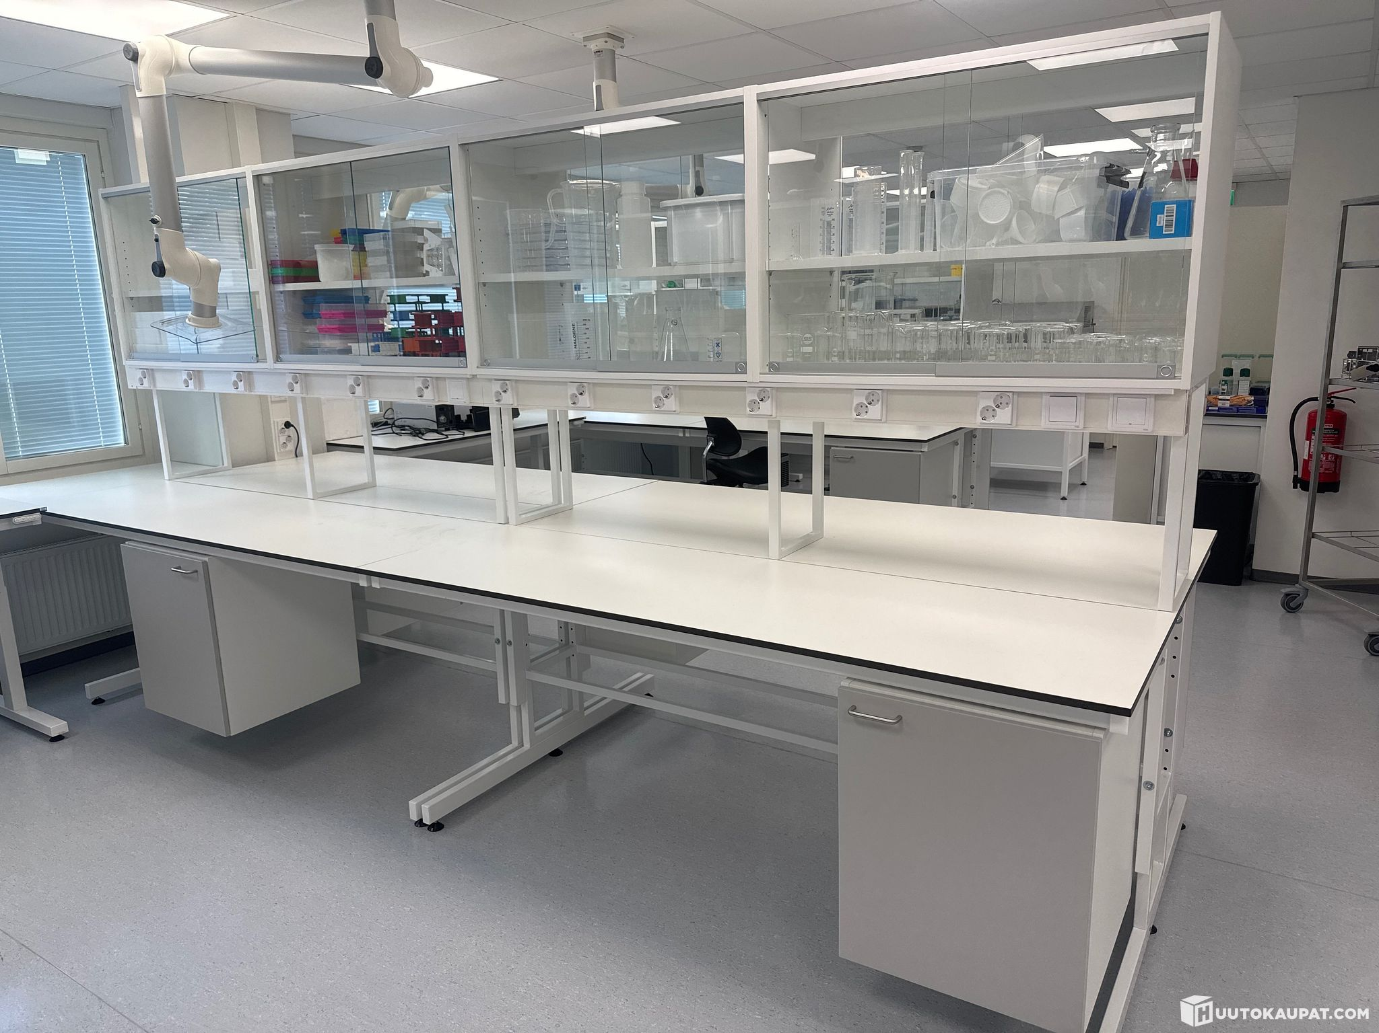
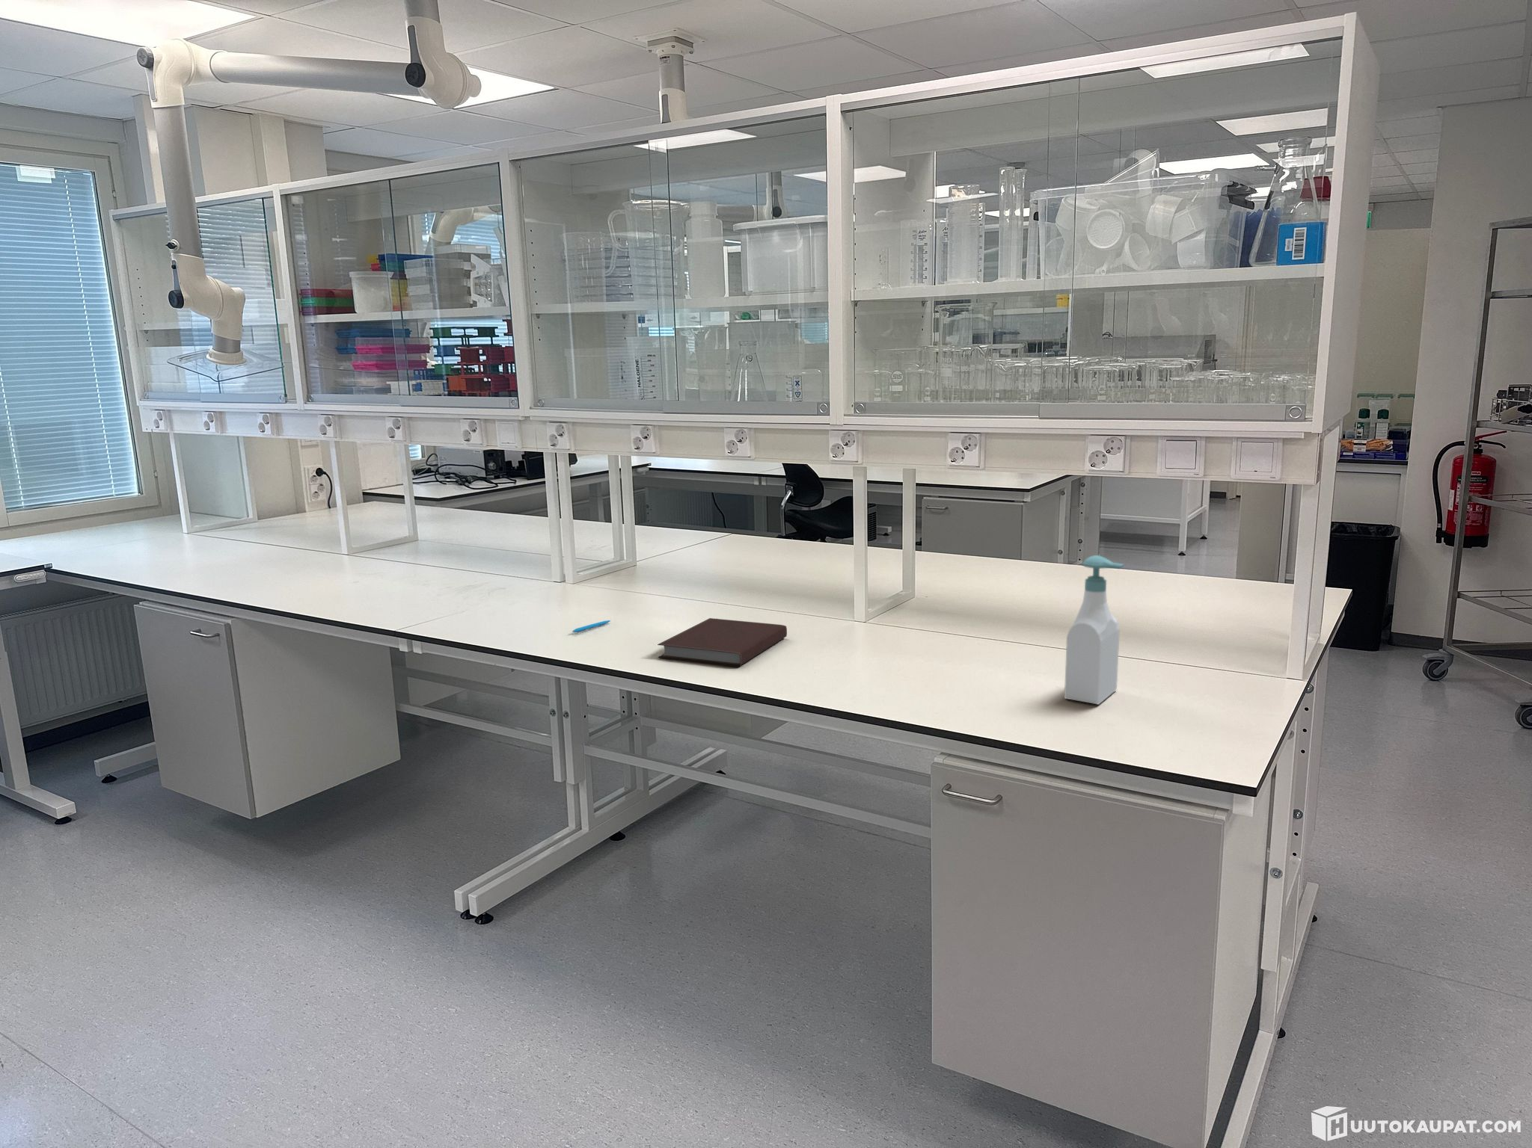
+ soap bottle (1098, 626)
+ notebook (724, 640)
+ pen (592, 626)
